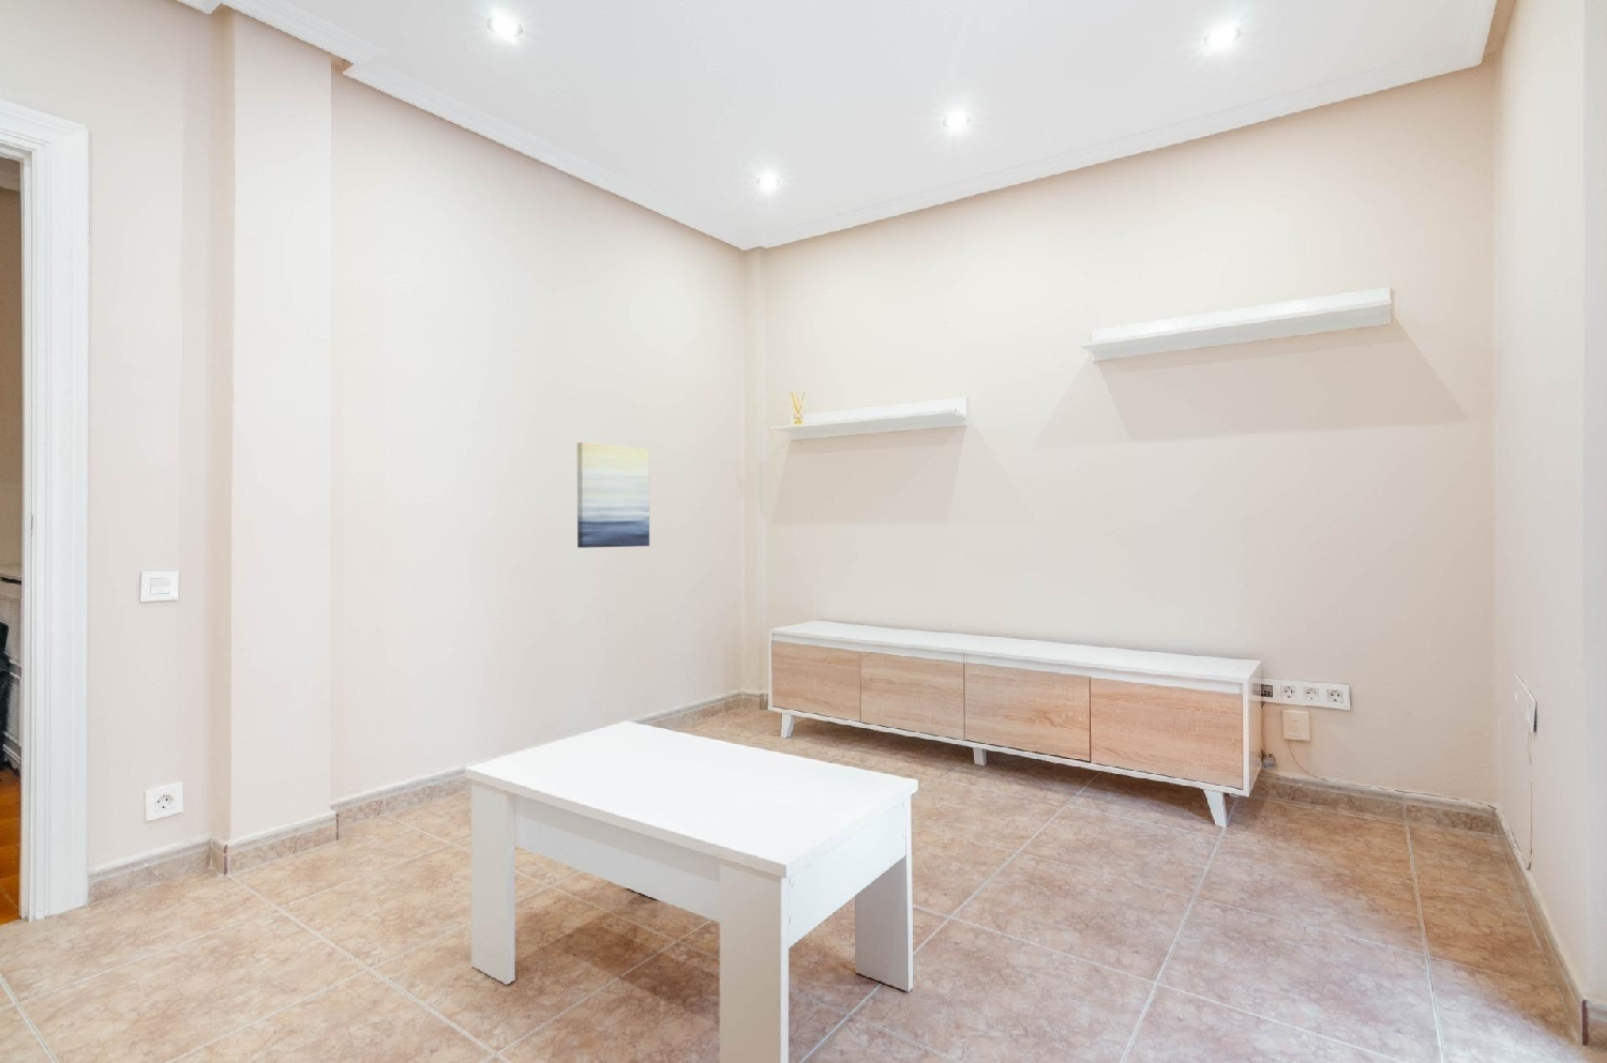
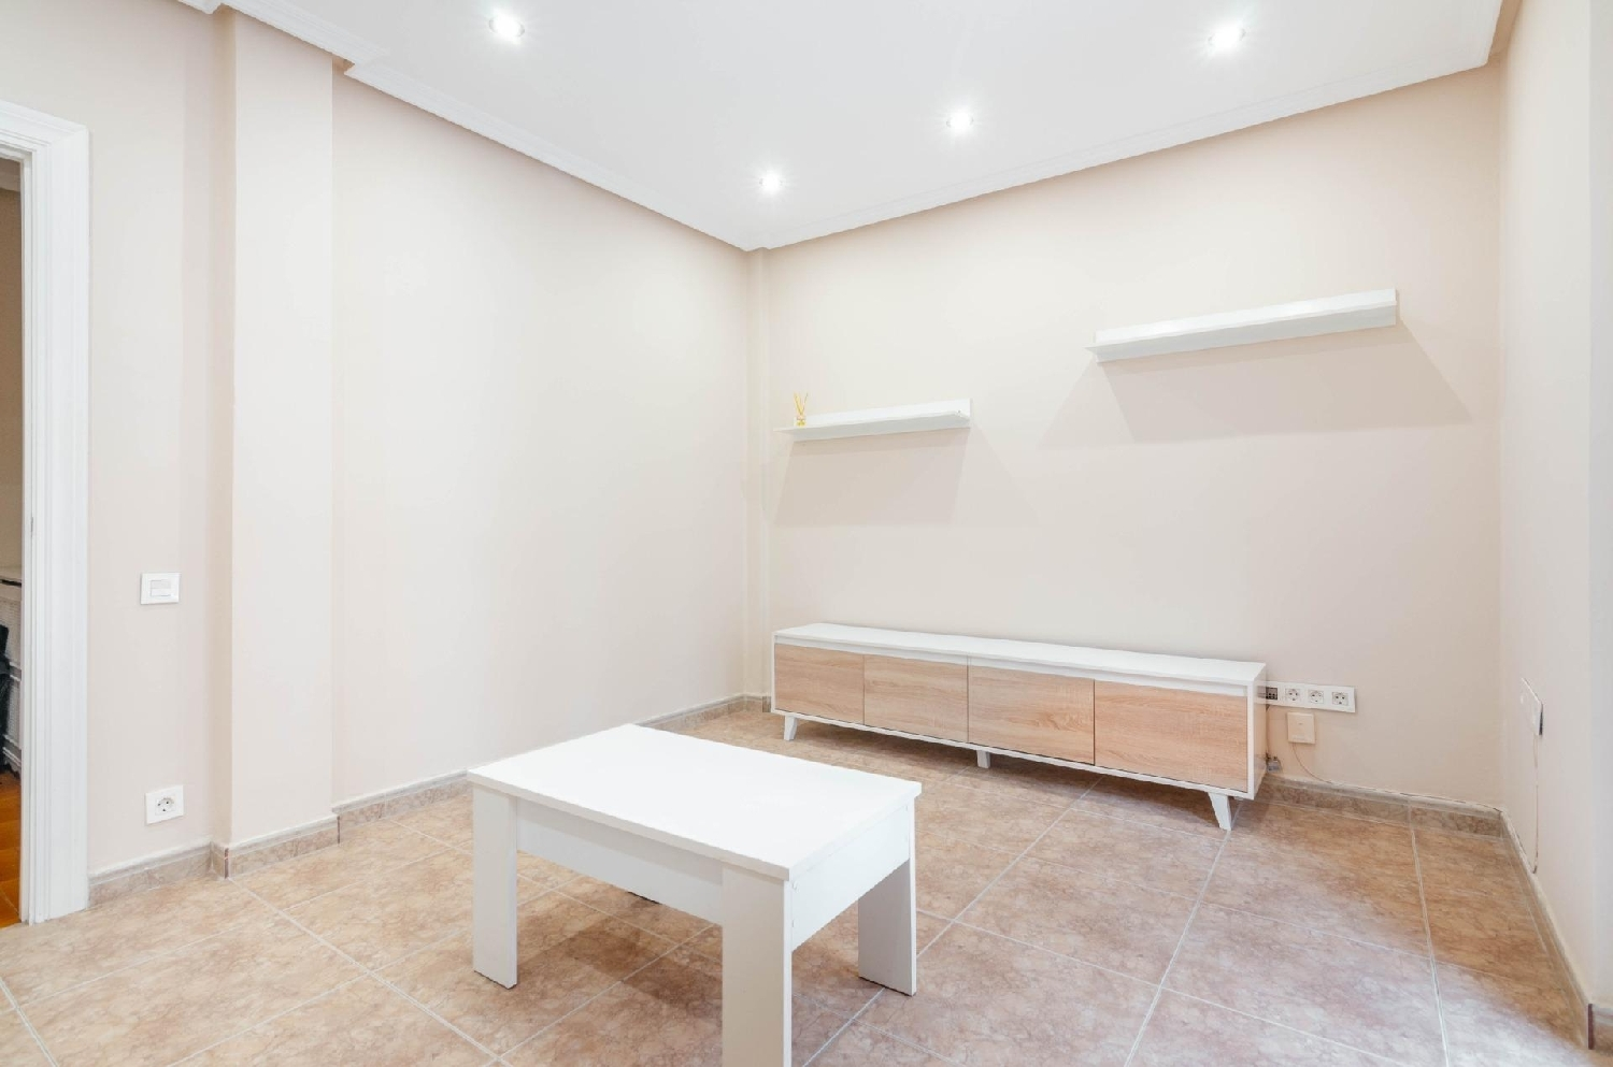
- wall art (614, 496)
